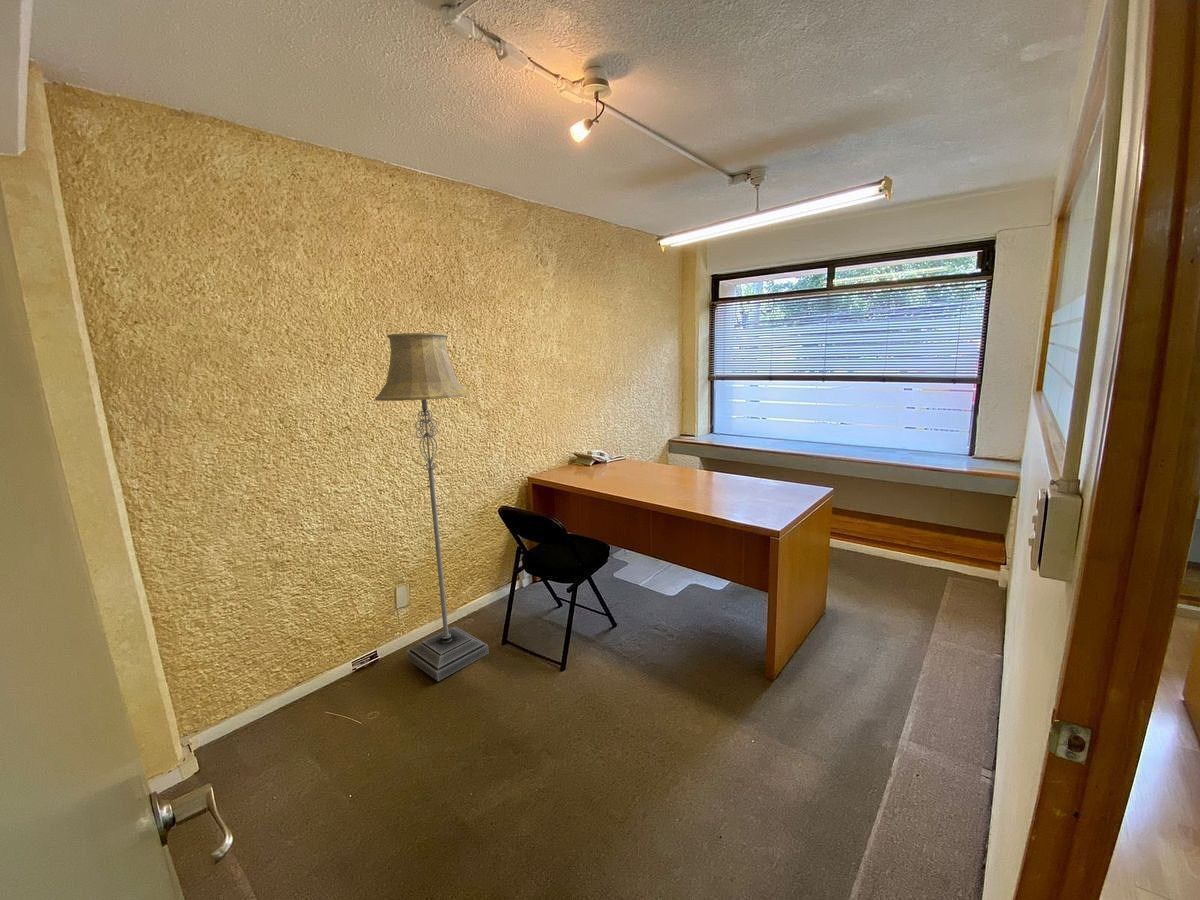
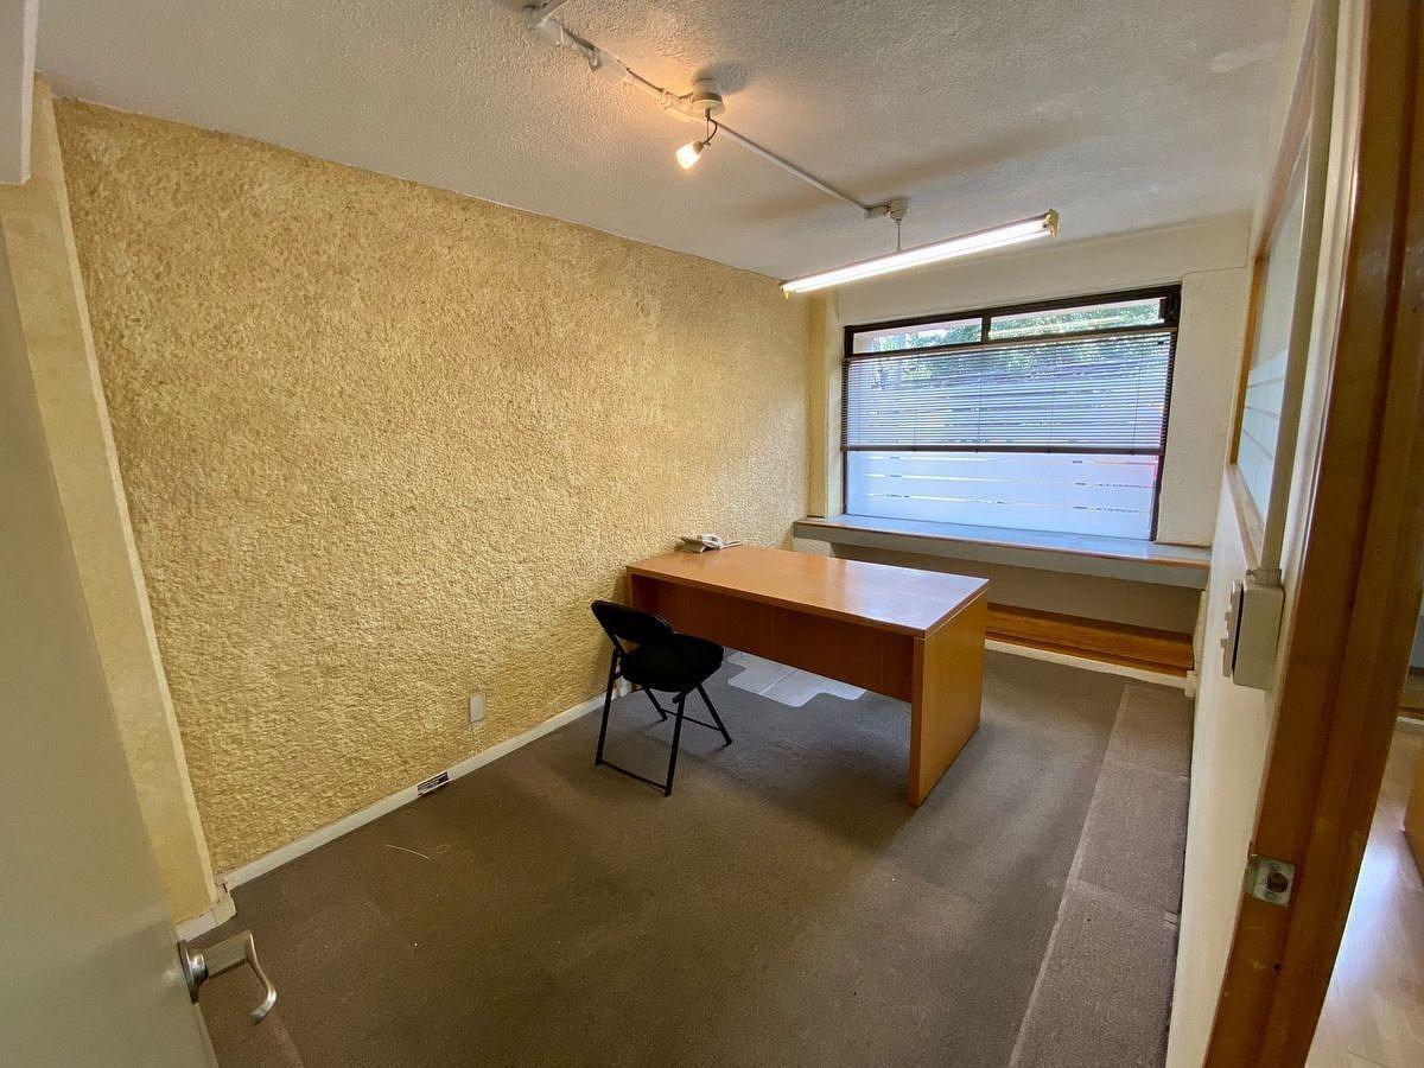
- floor lamp (434, 504)
